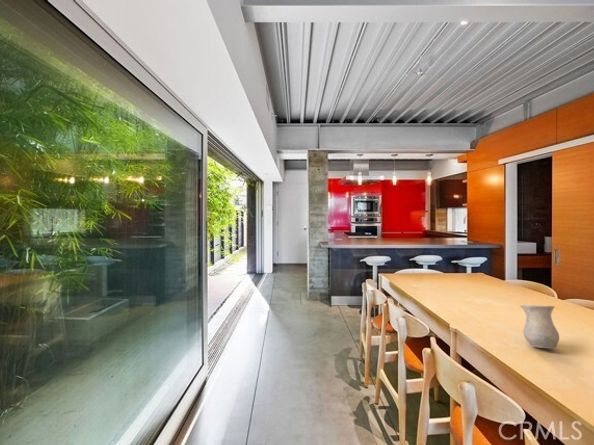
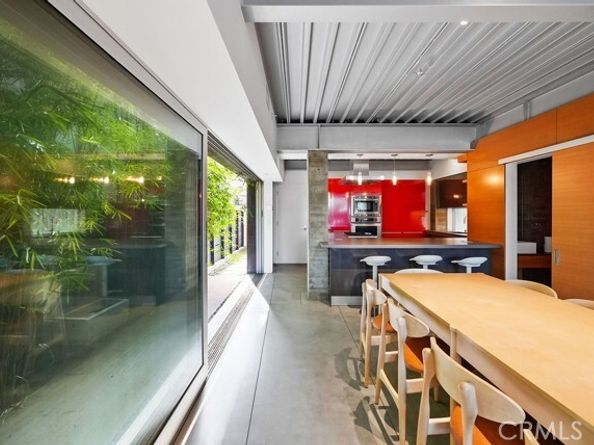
- vase (538, 324)
